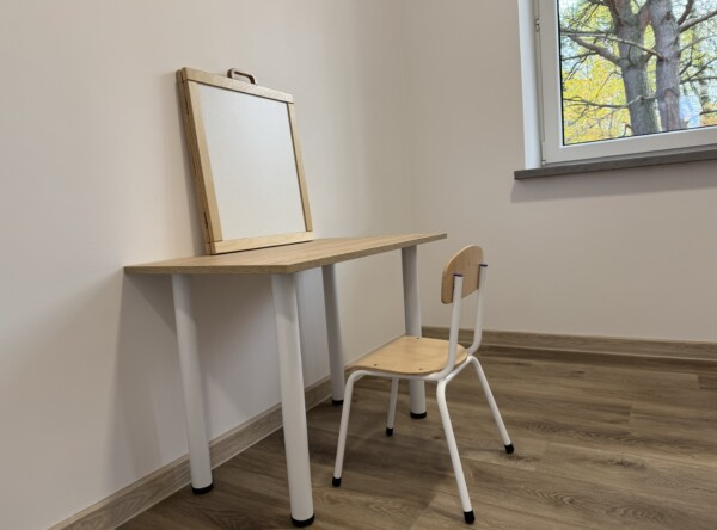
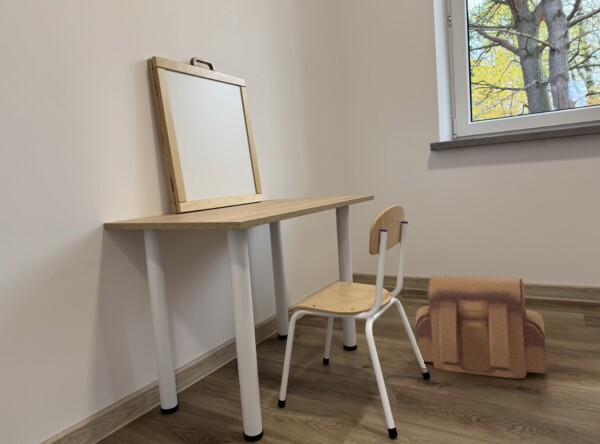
+ backpack (476, 321)
